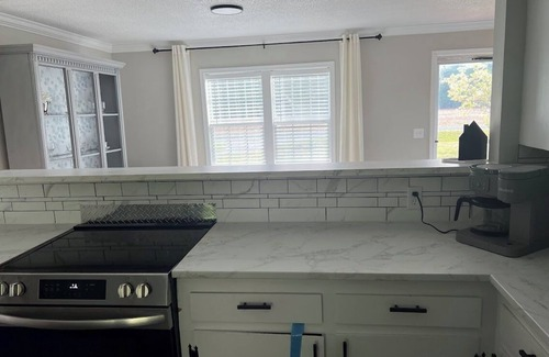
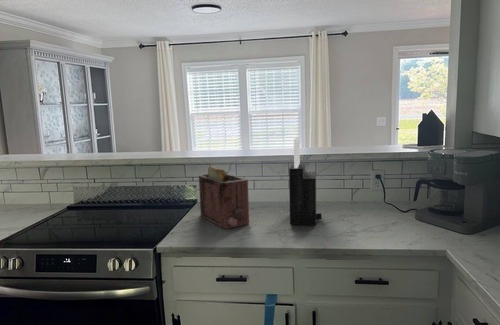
+ toaster (224, 194)
+ knife block (306, 179)
